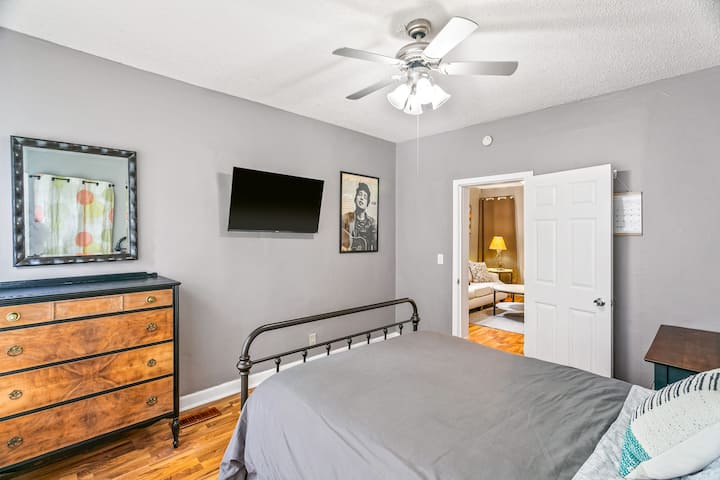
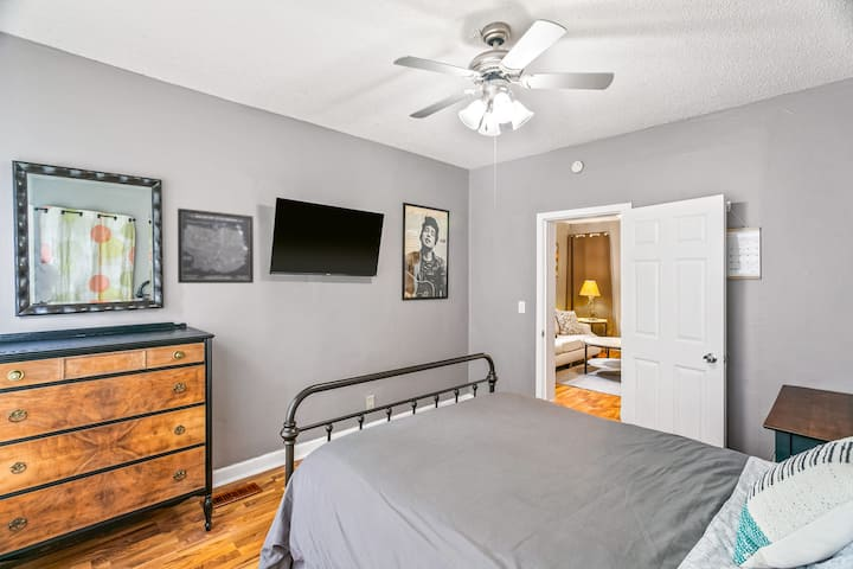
+ wall art (217, 248)
